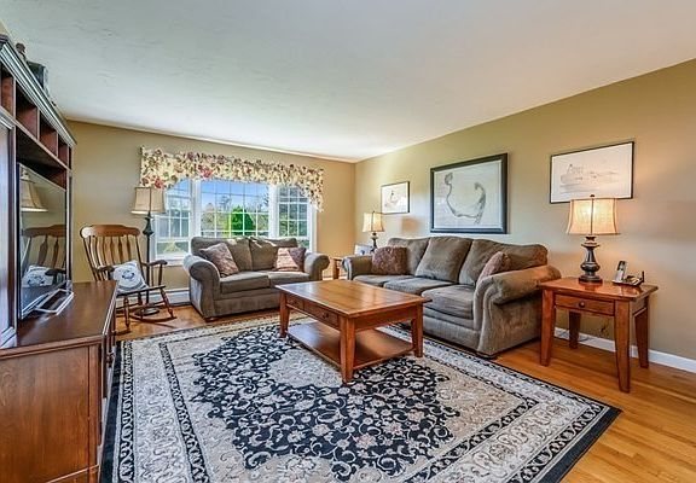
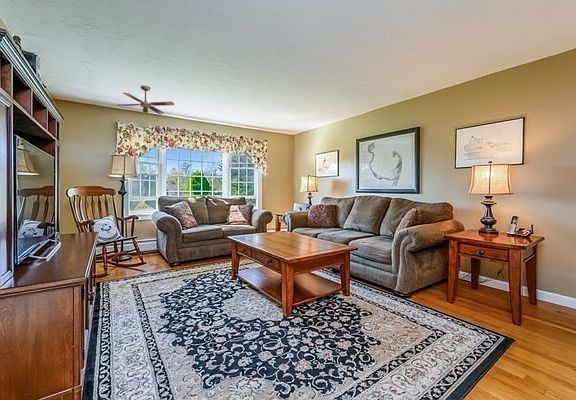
+ ceiling fan (145, 100)
